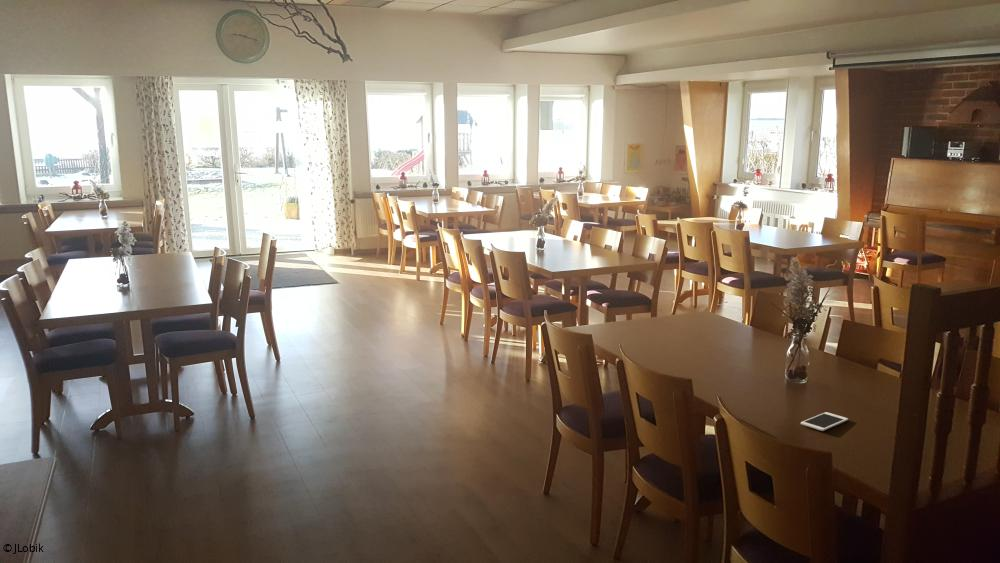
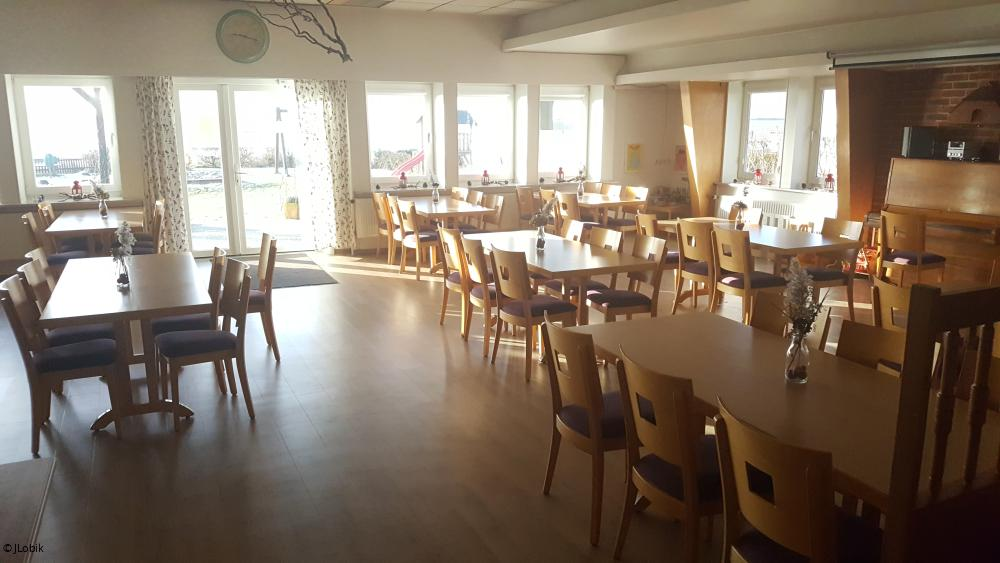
- cell phone (824, 421)
